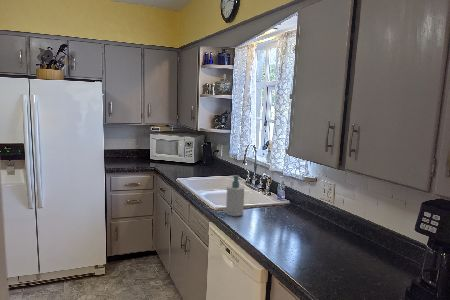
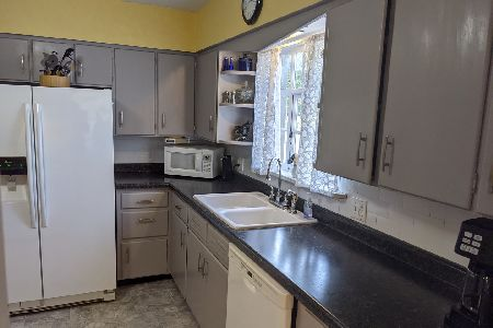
- soap bottle (235, 194)
